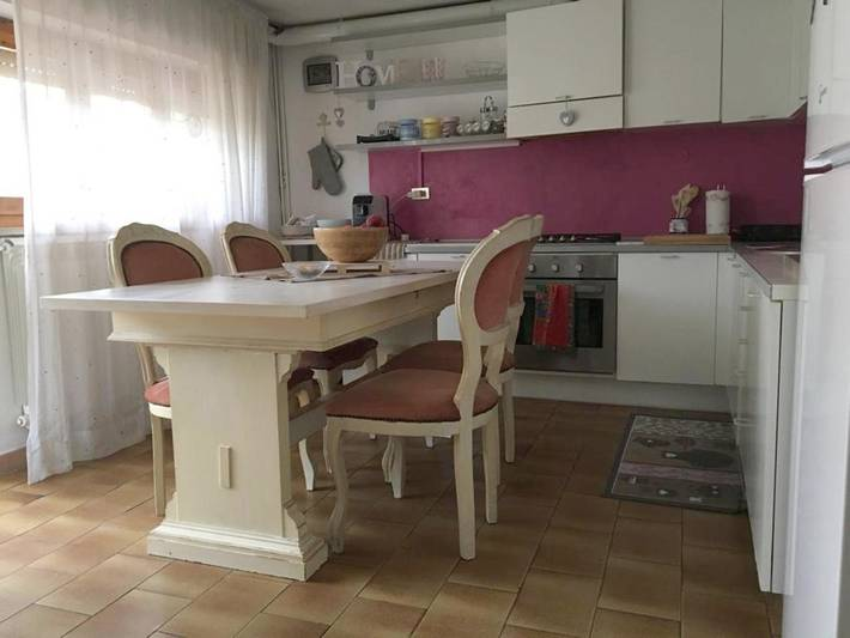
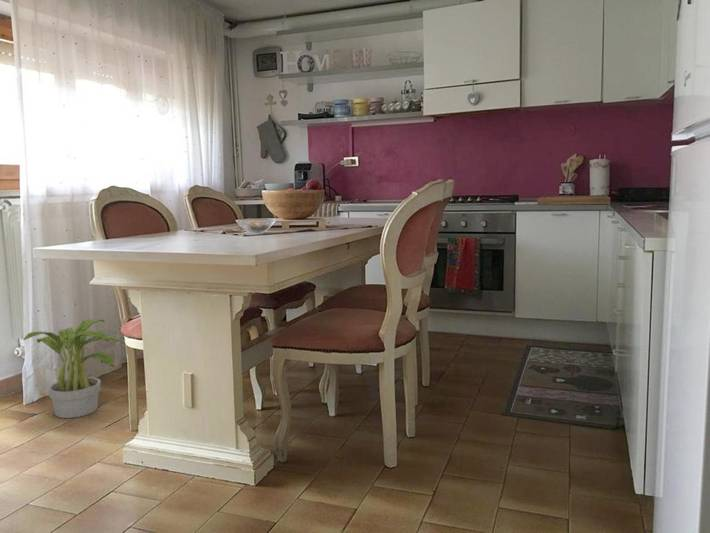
+ potted plant (73, 368)
